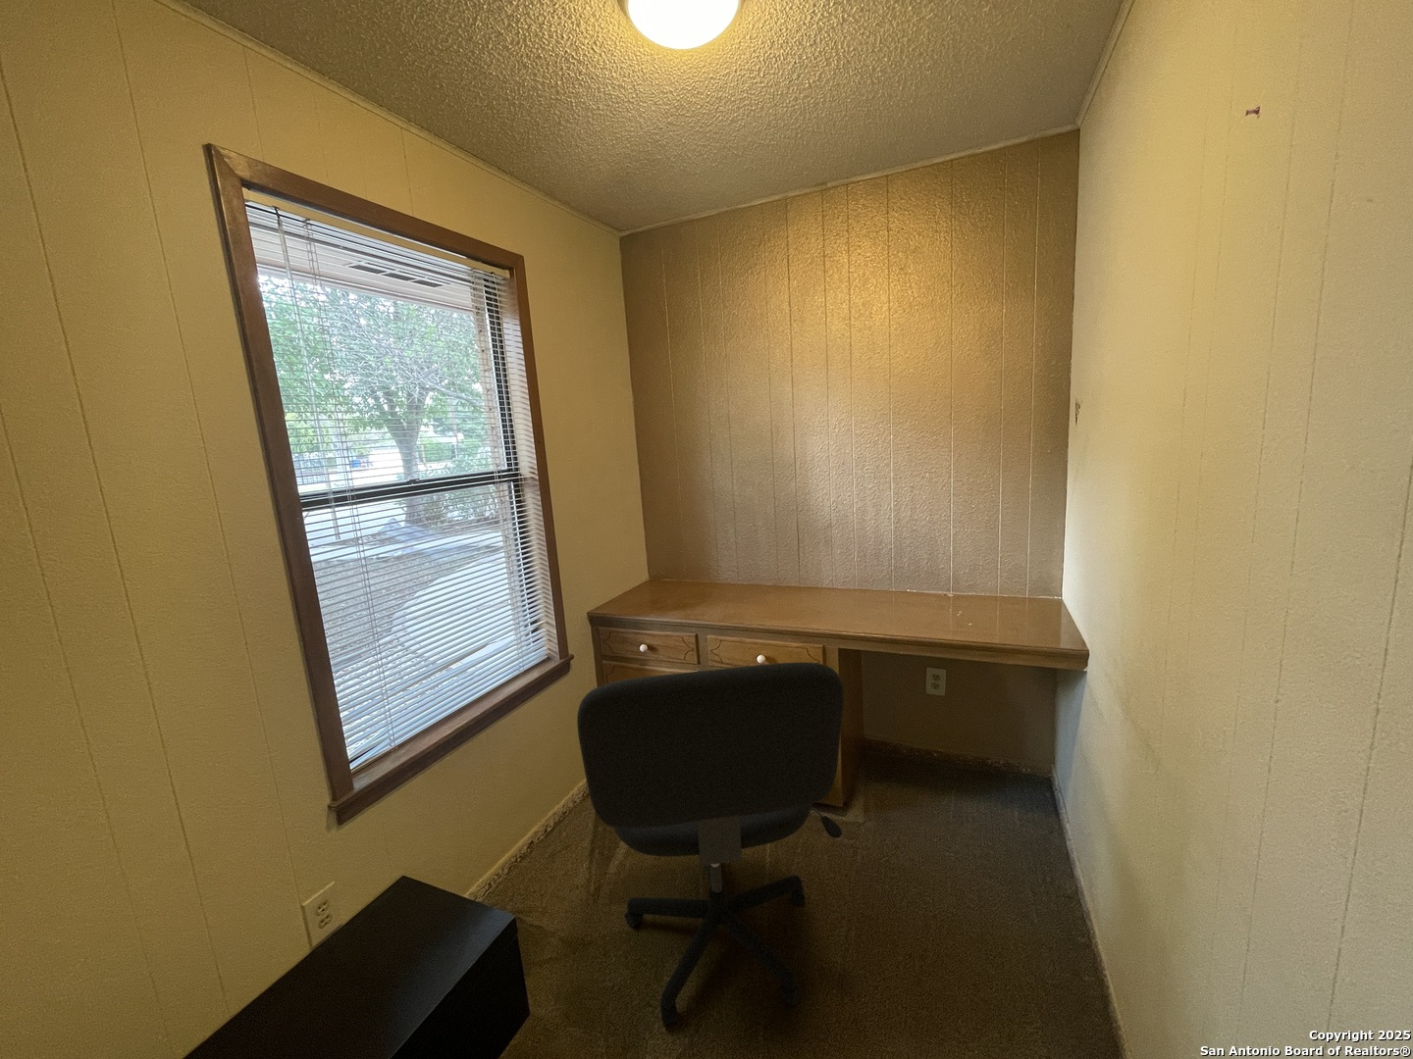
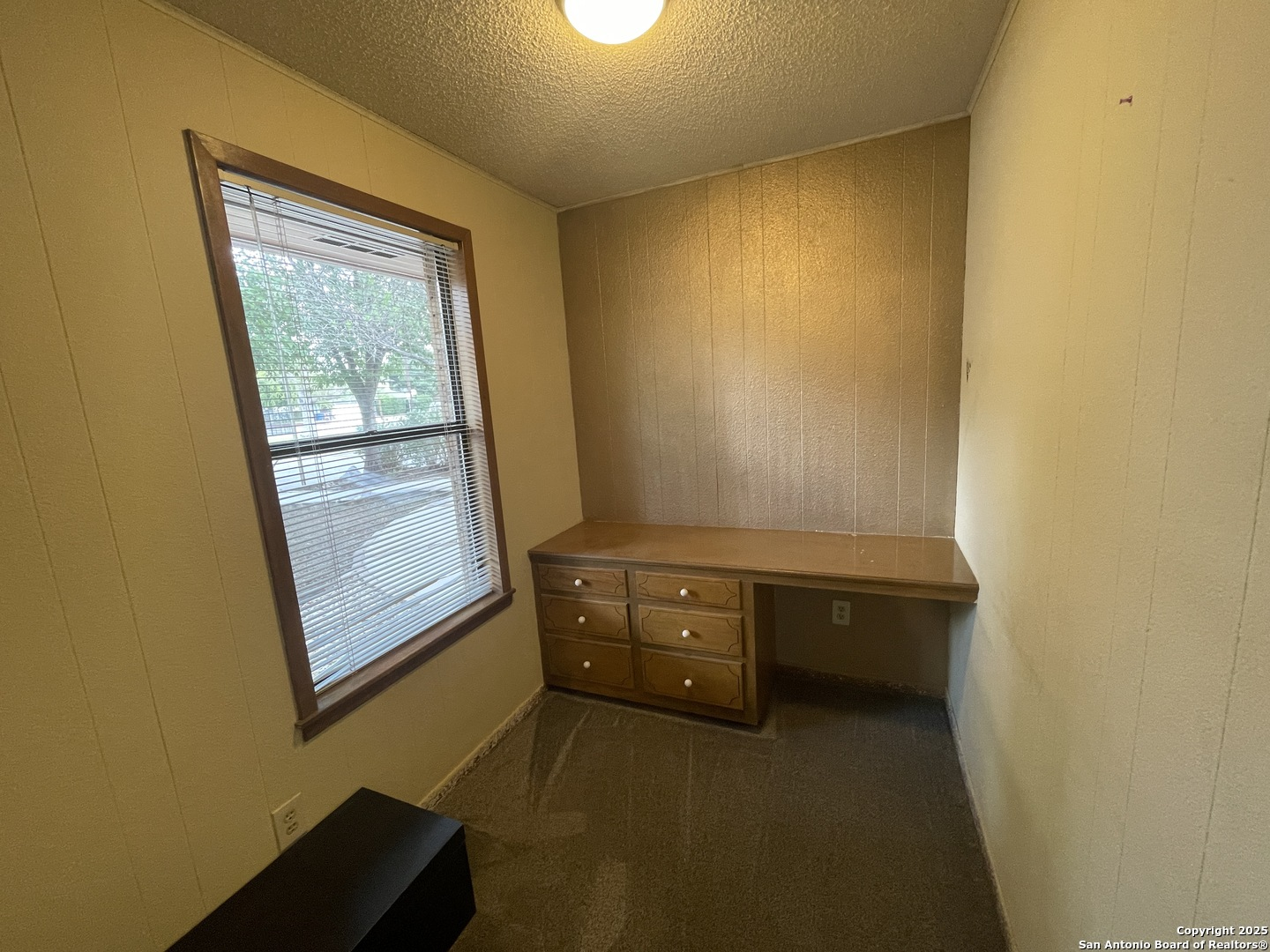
- office chair (718, 792)
